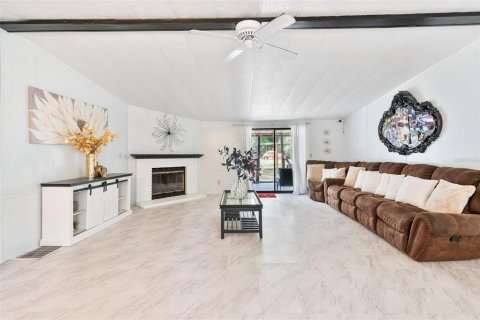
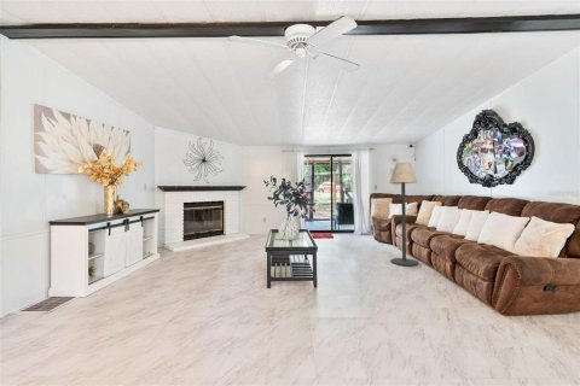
+ floor lamp (404, 212)
